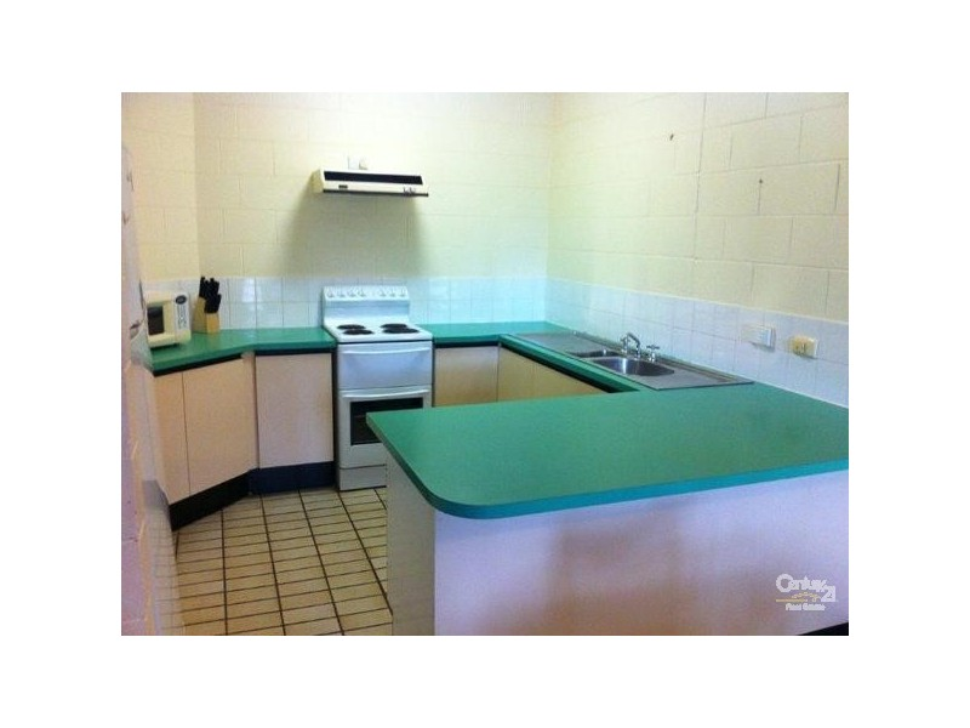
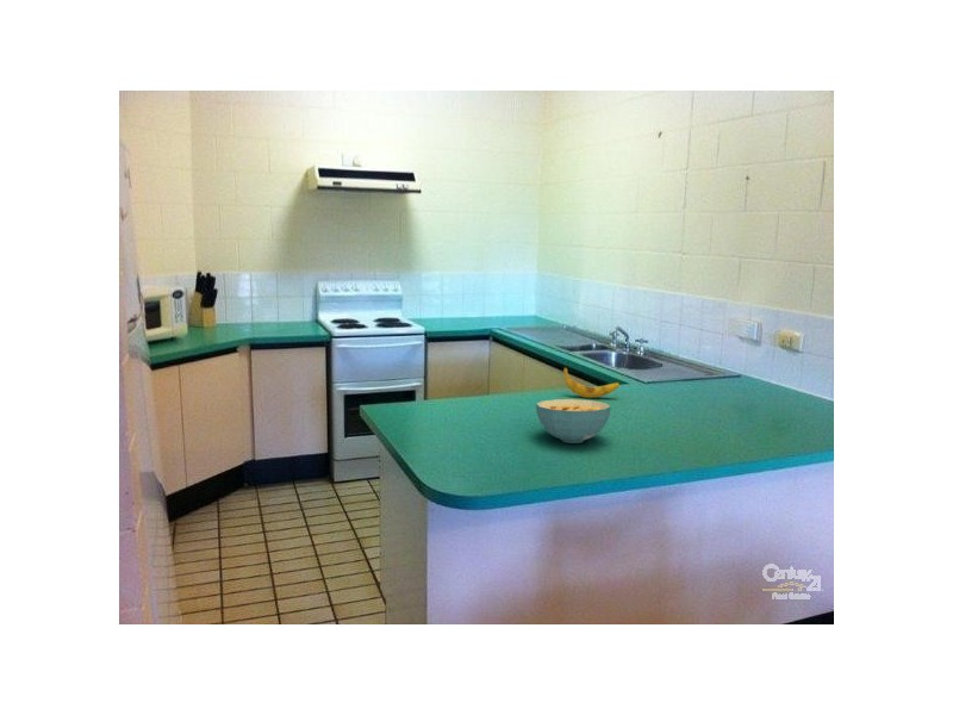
+ cereal bowl (572, 422)
+ banana (588, 386)
